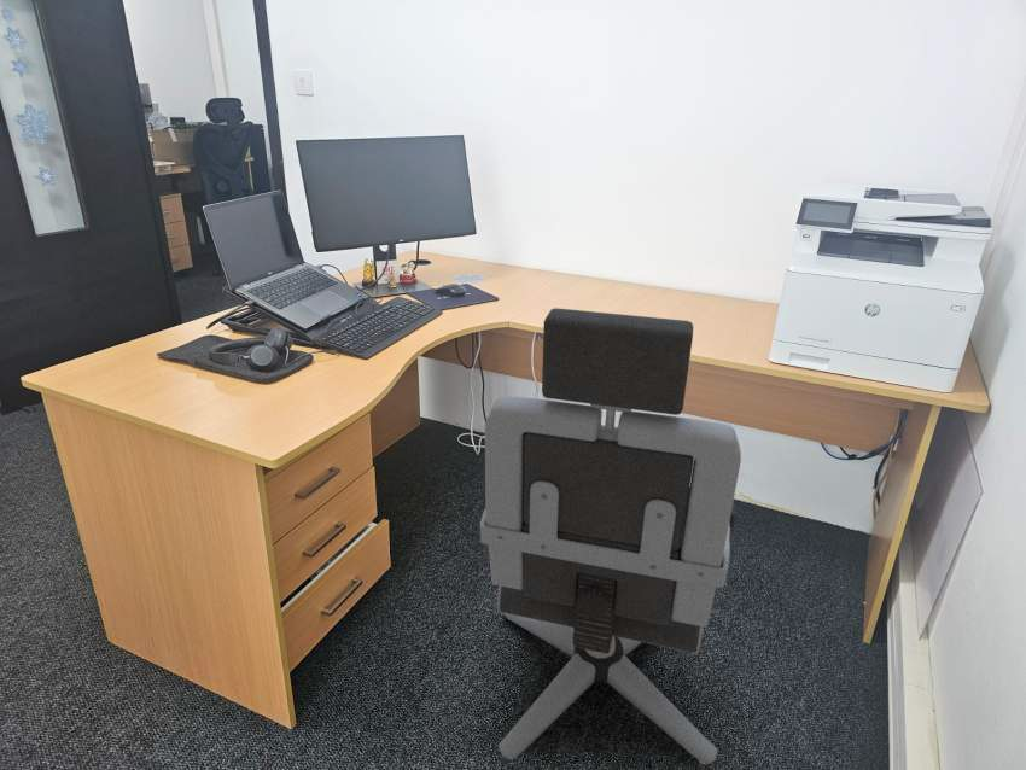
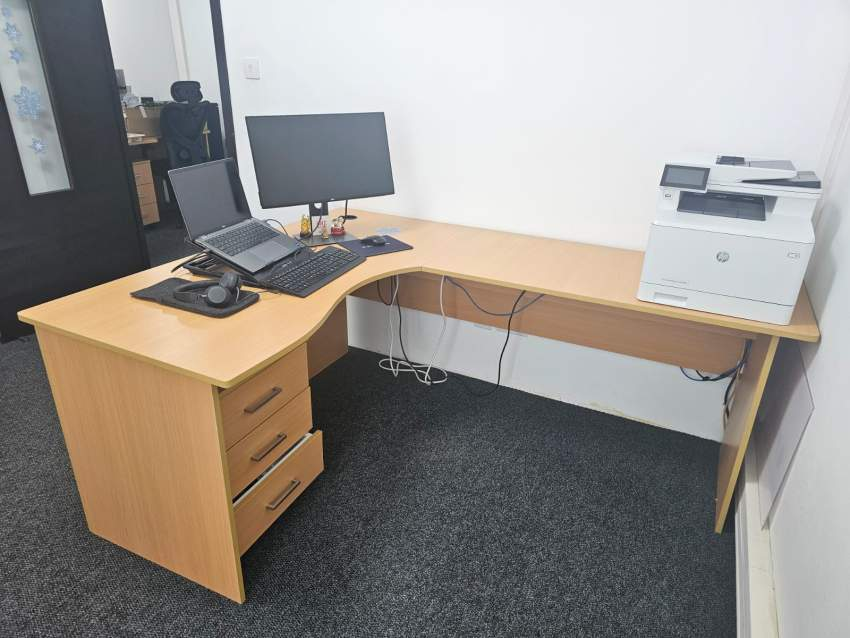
- office chair (612, 508)
